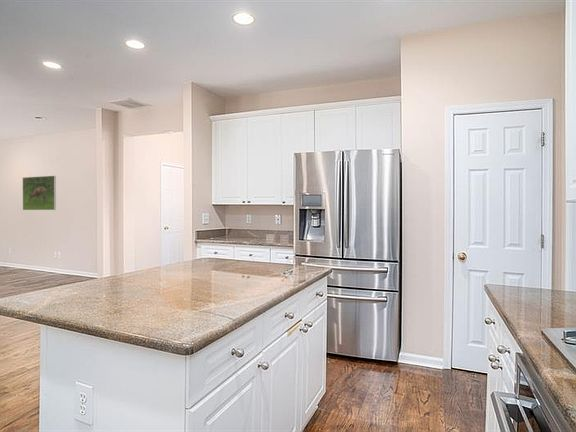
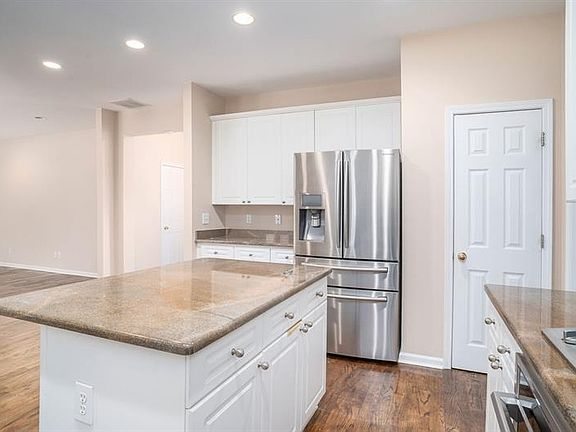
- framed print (38, 193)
